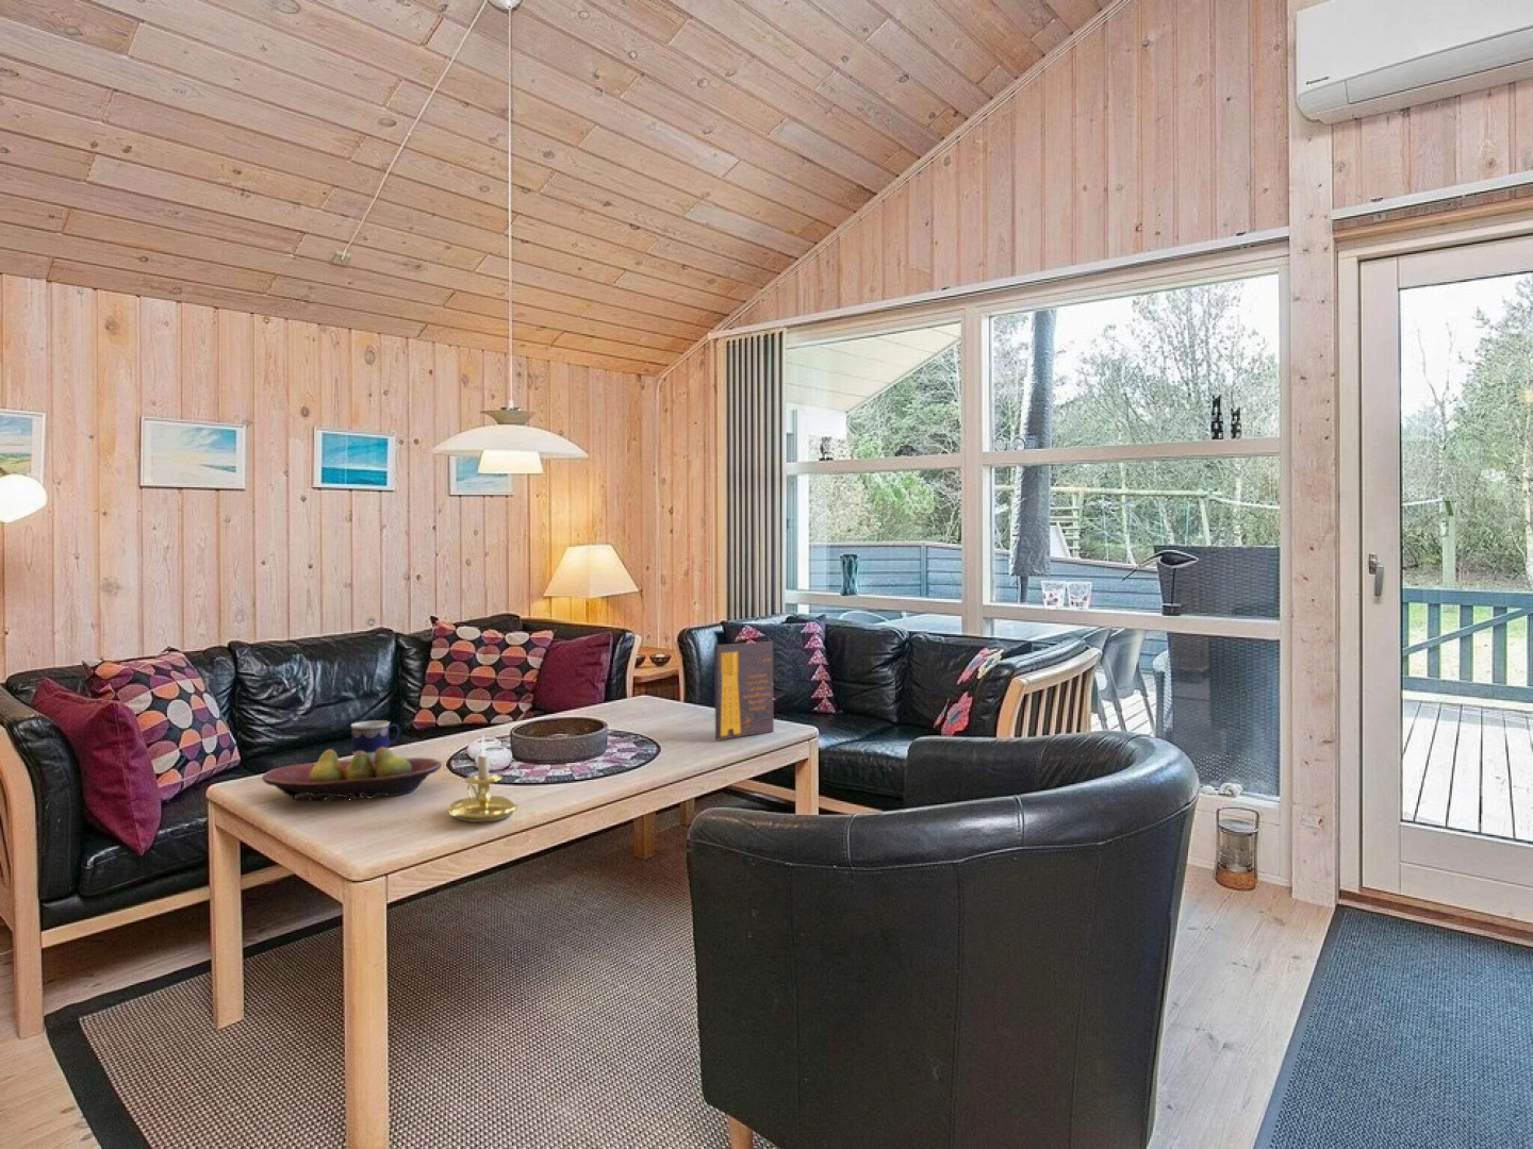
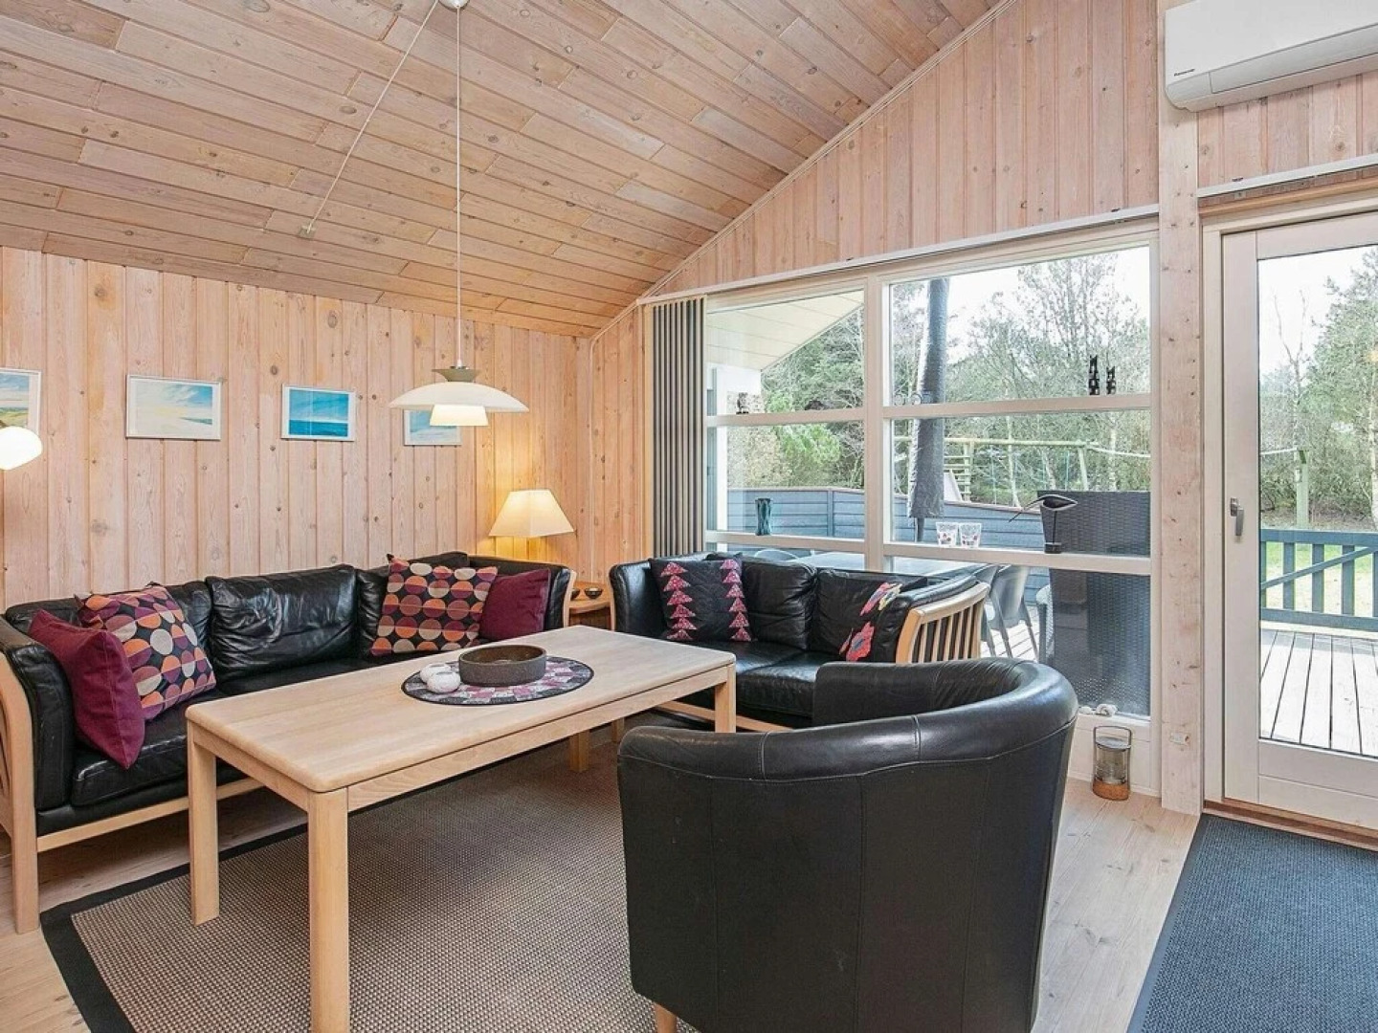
- plaque (745, 689)
- fruit bowl (355, 771)
- cup (375, 741)
- candle holder (482, 772)
